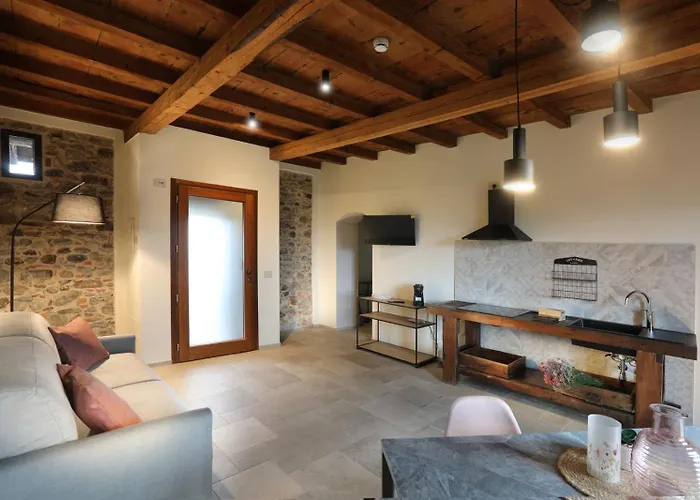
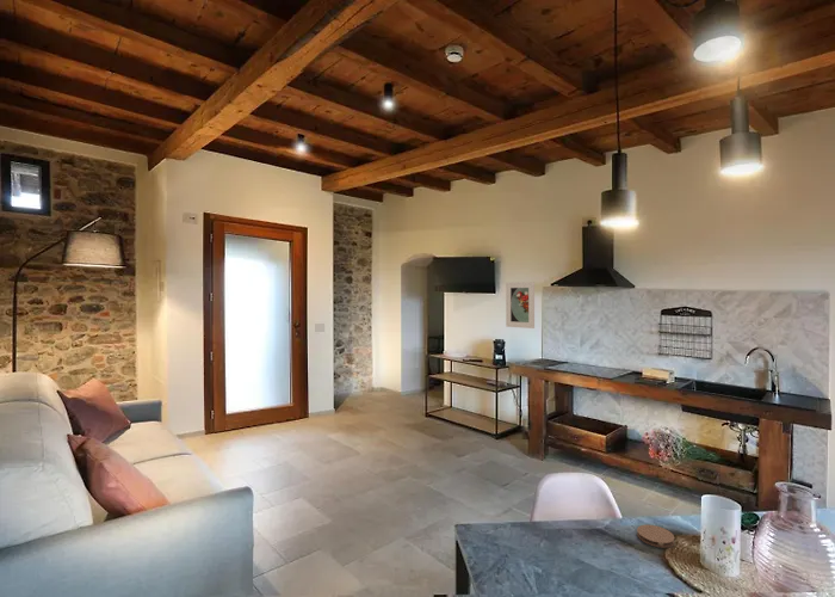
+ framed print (519, 304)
+ coaster (655, 535)
